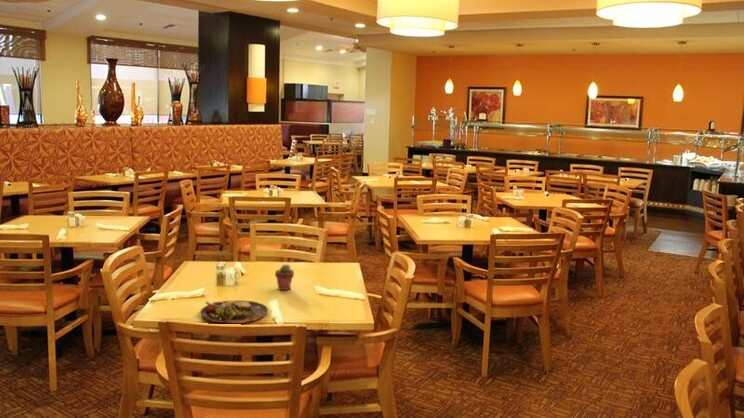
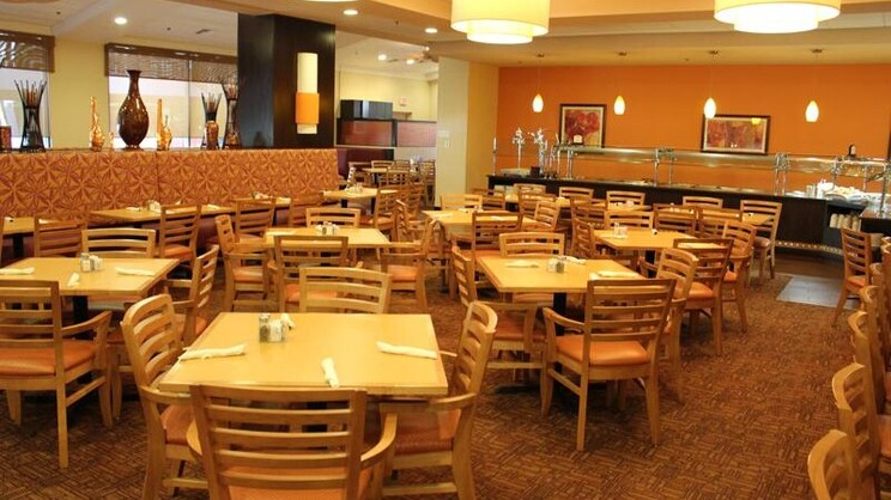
- dinner plate (234, 306)
- potted succulent (284, 276)
